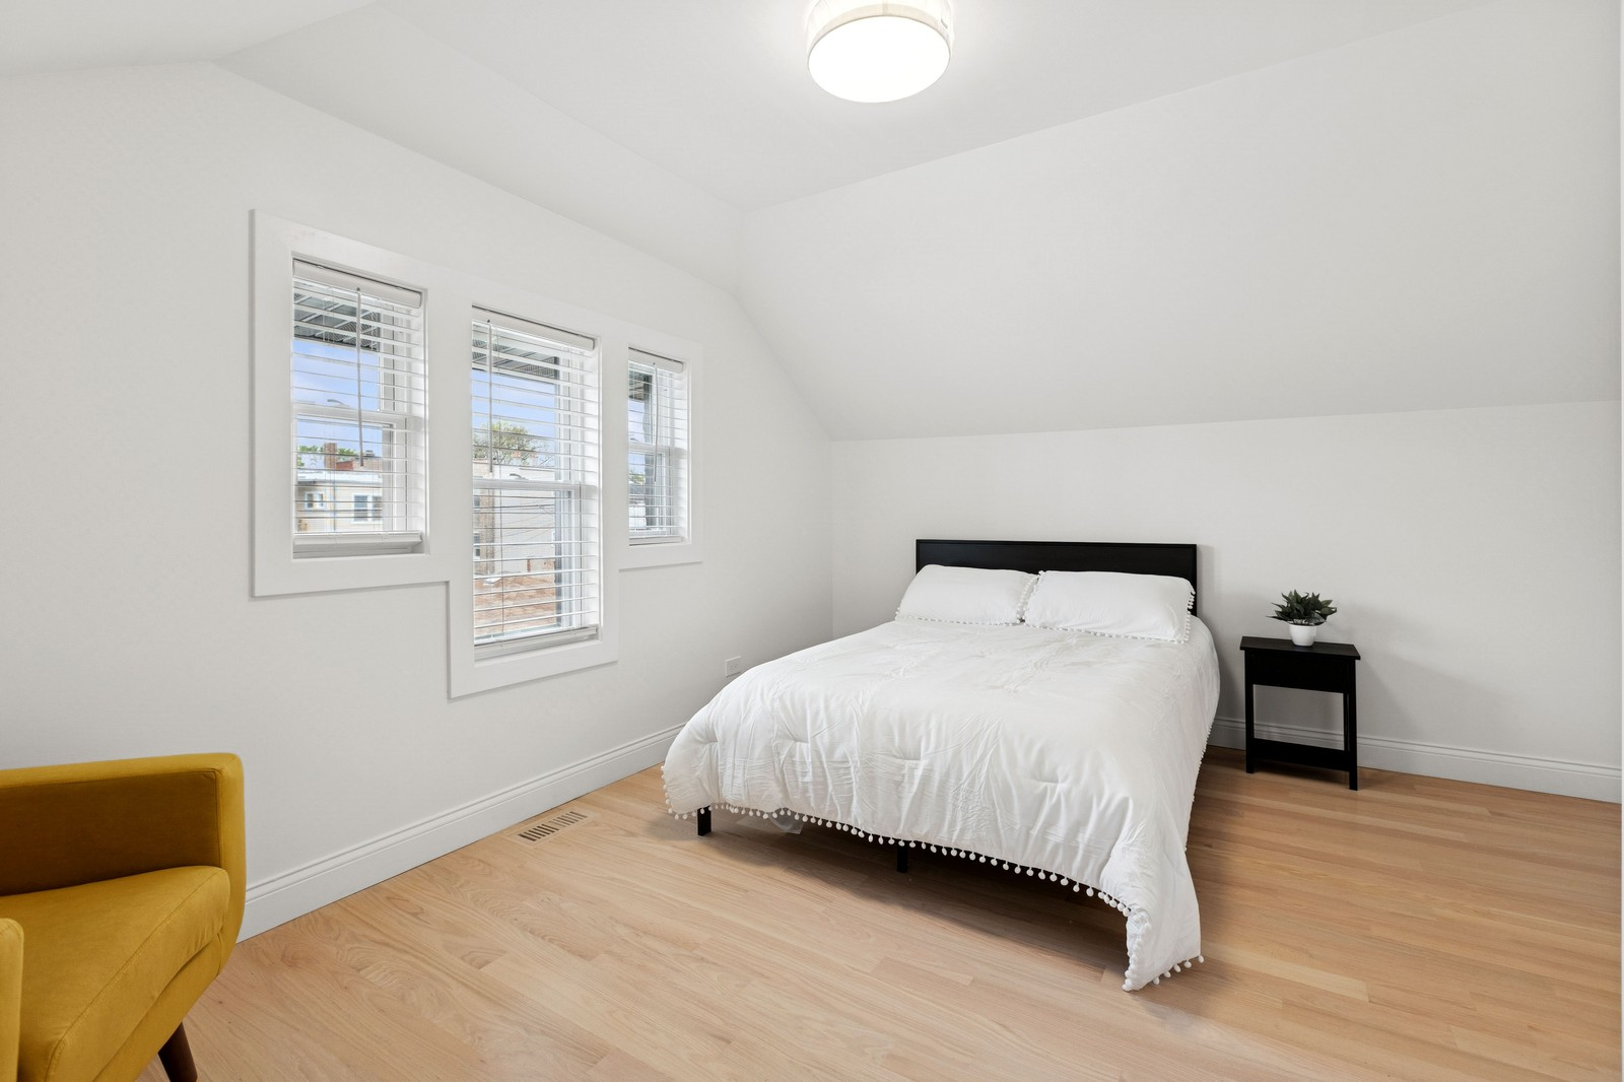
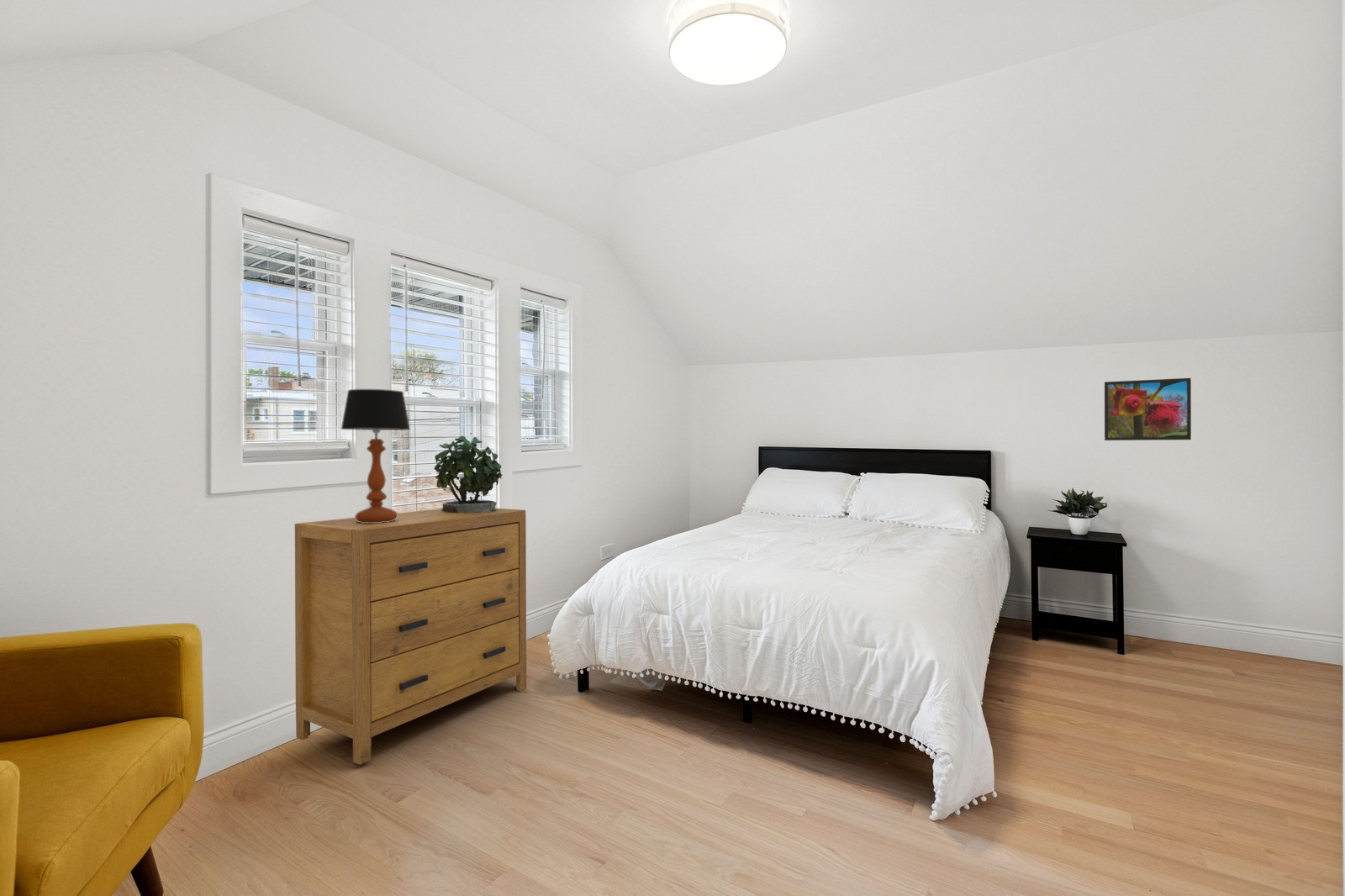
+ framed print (1146, 409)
+ potted plant (468, 471)
+ dresser (423, 614)
+ table lamp (376, 456)
